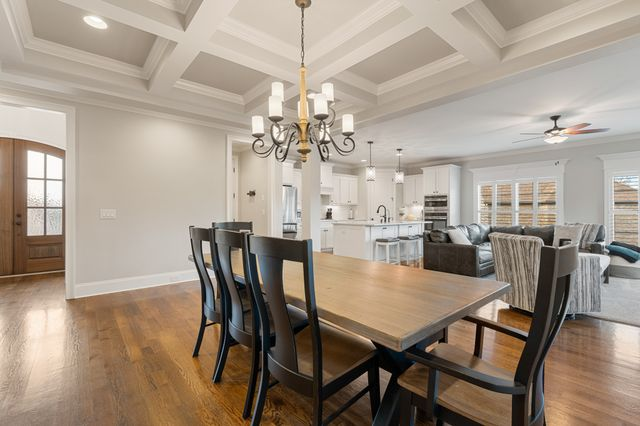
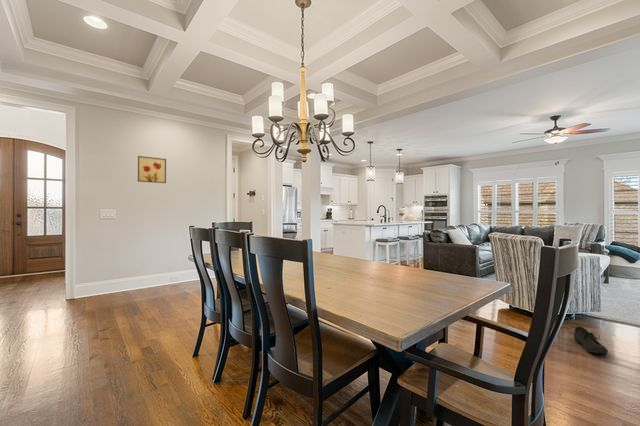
+ arctic (589, 337)
+ wall art (152, 170)
